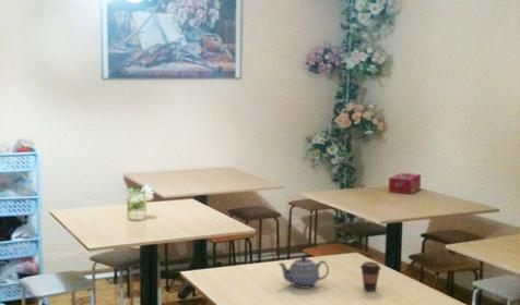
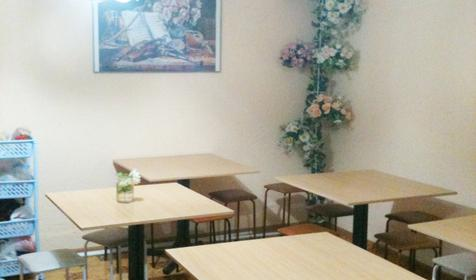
- tissue box (404, 183)
- coffee cup (369, 277)
- teapot (303, 270)
